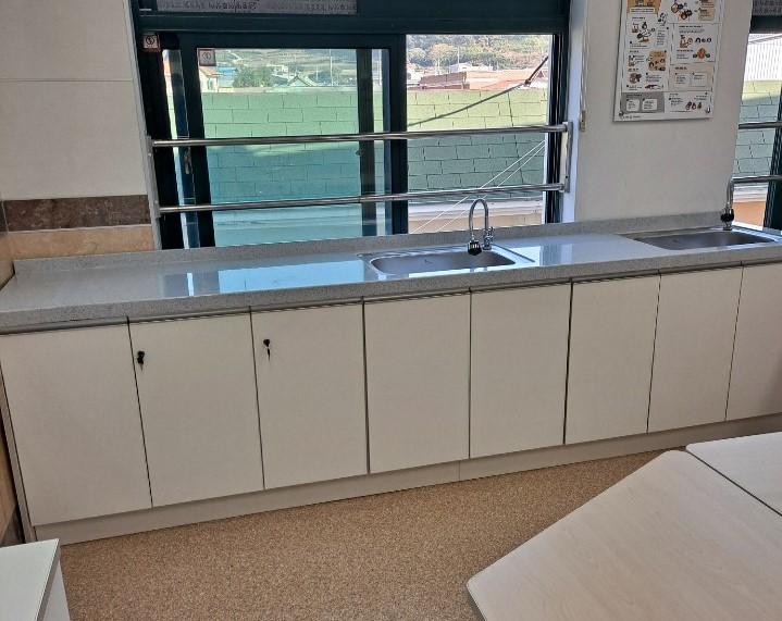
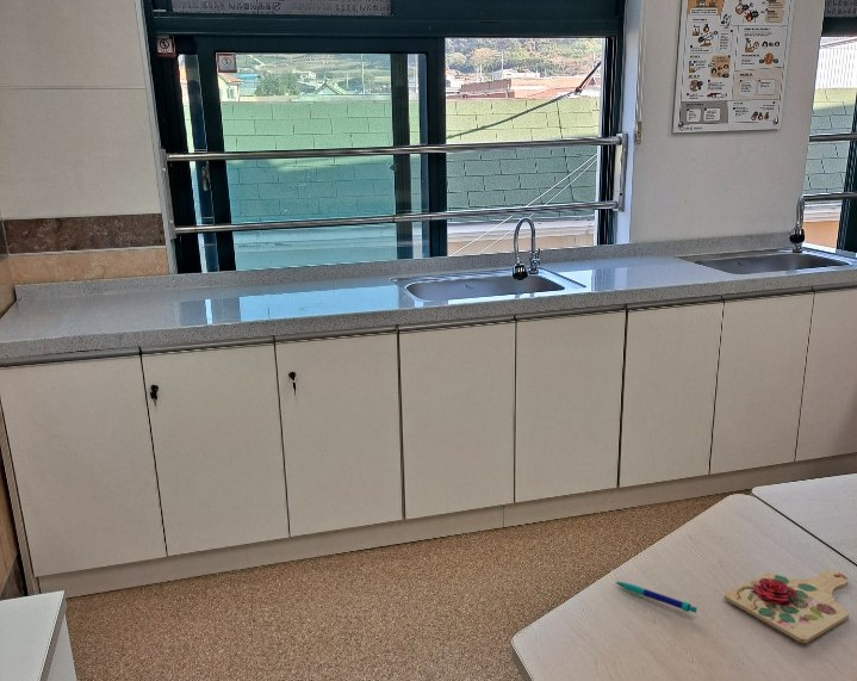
+ pen (653, 594)
+ cutting board (803, 590)
